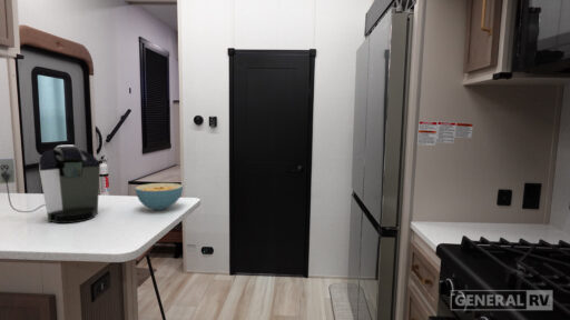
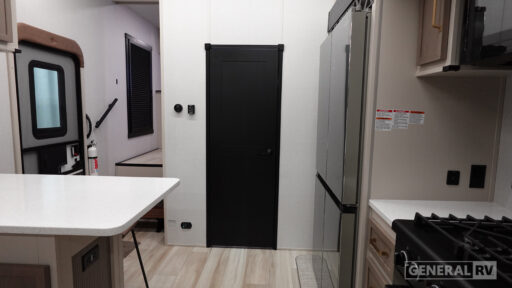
- cereal bowl (159, 197)
- coffee maker (52, 182)
